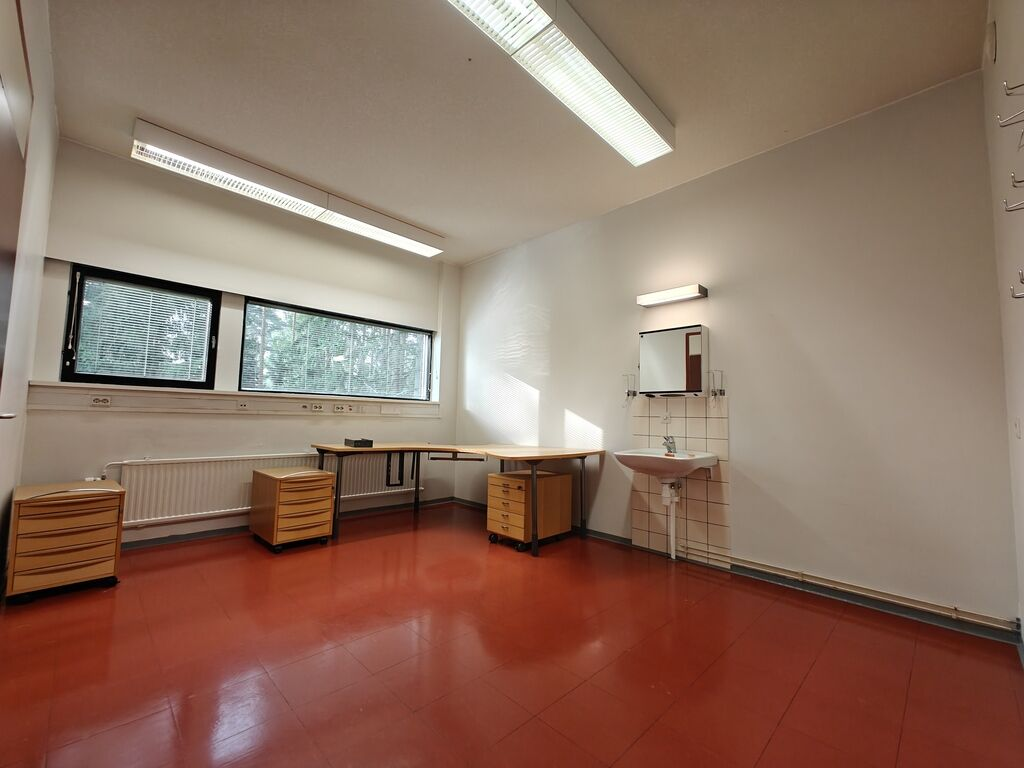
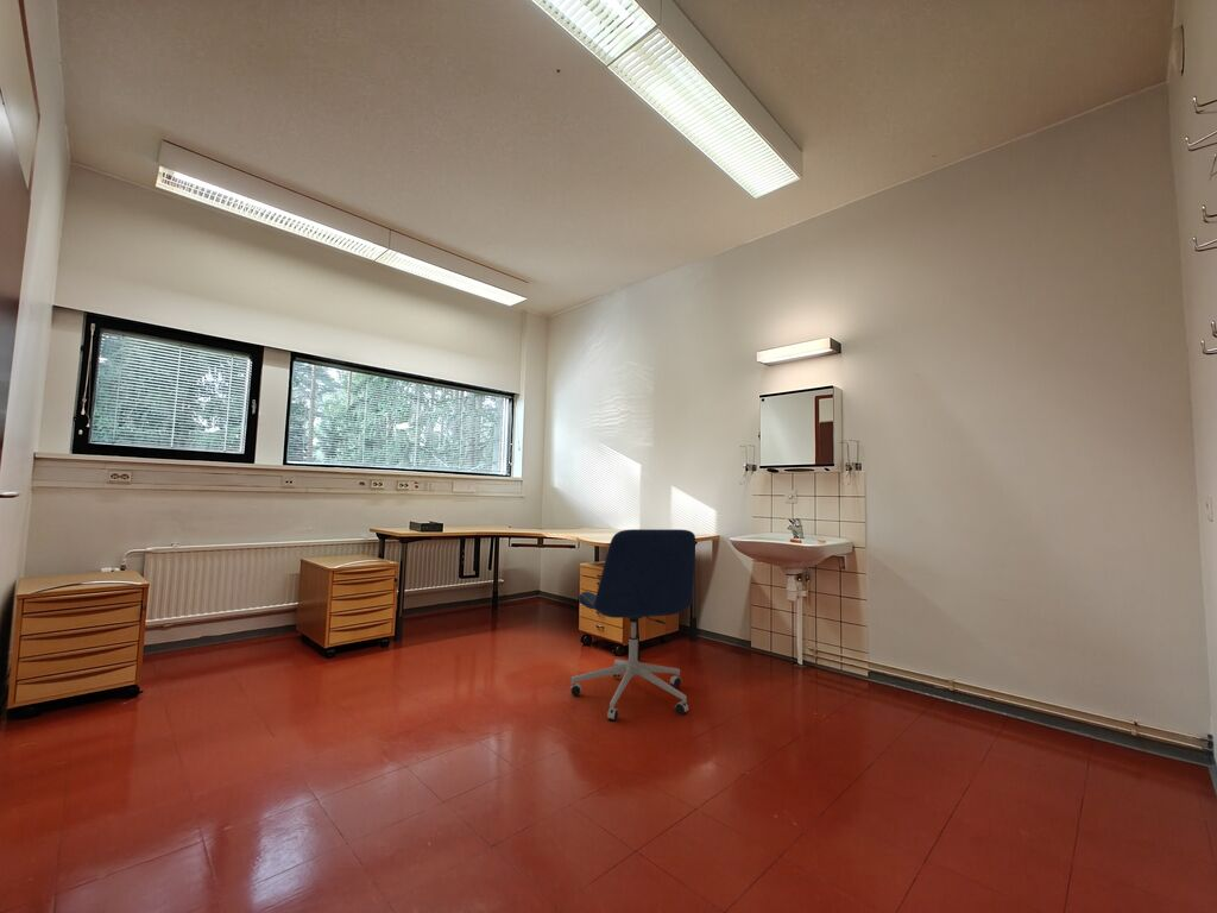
+ office chair (633, 610)
